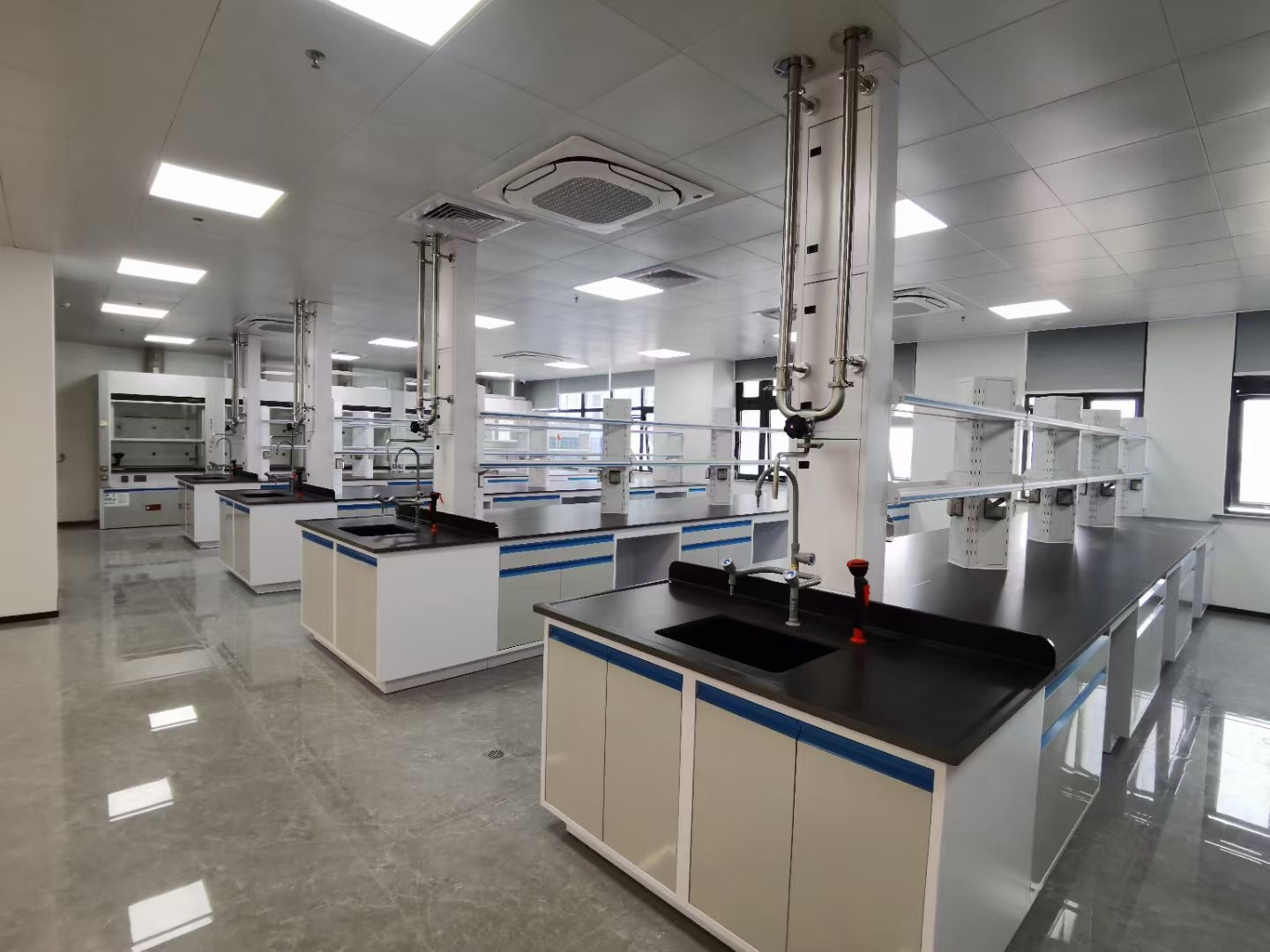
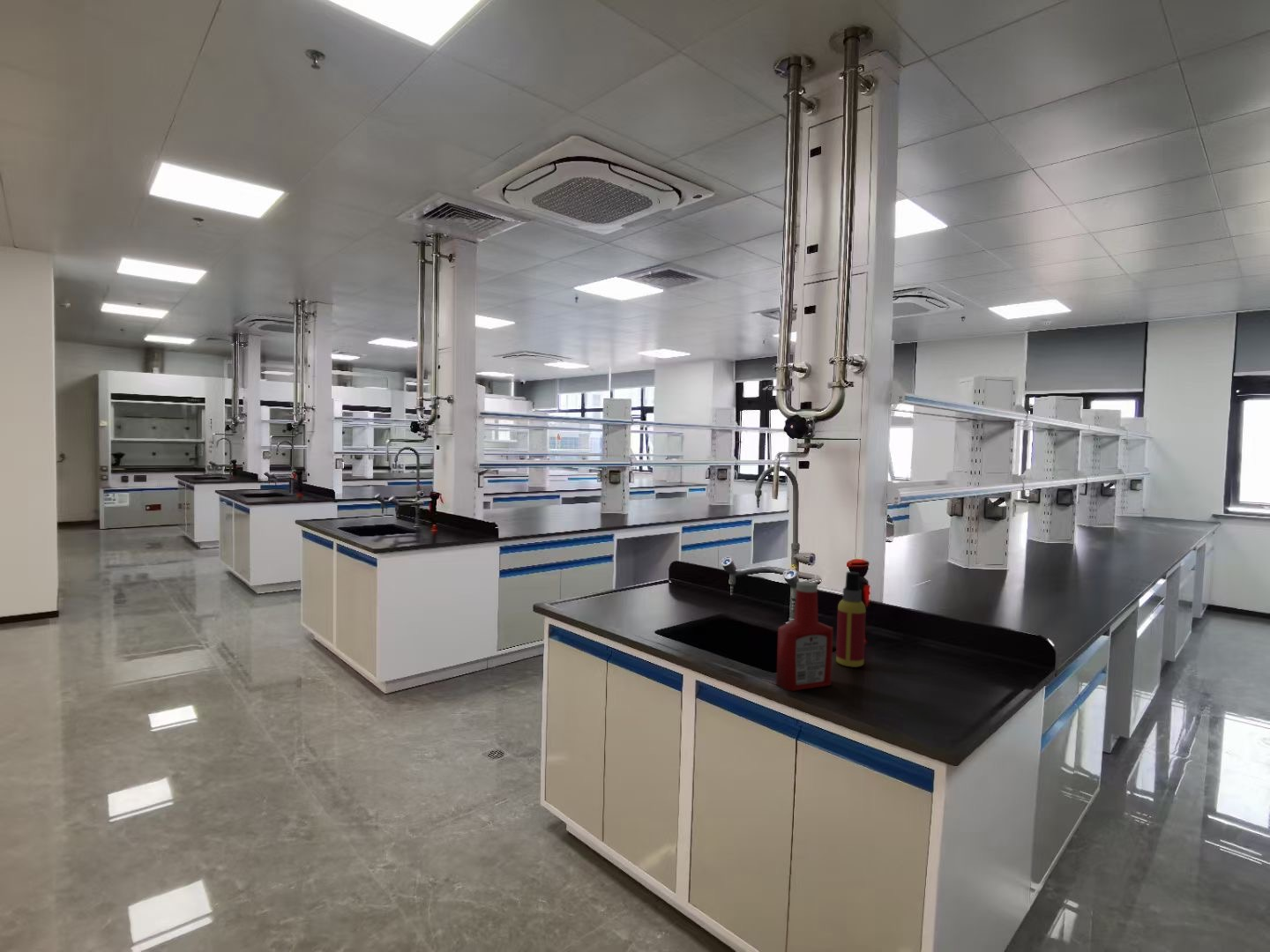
+ spray bottle (851, 618)
+ soap bottle (805, 633)
